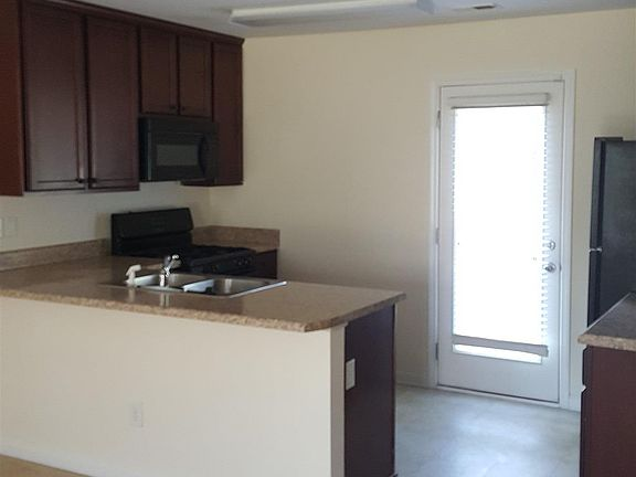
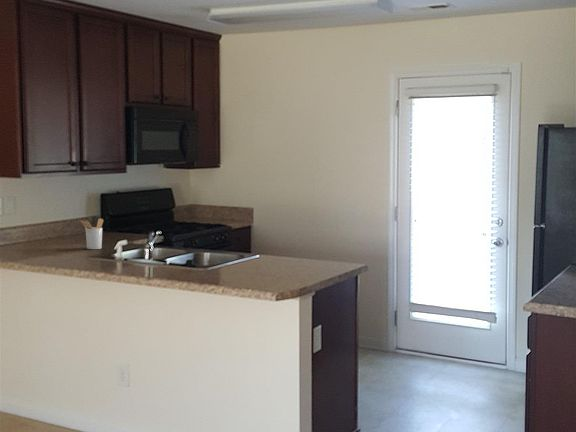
+ utensil holder (91, 233)
